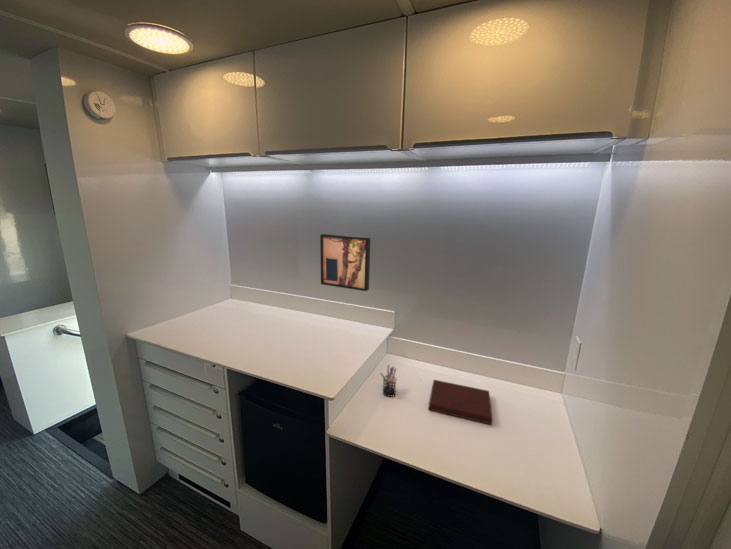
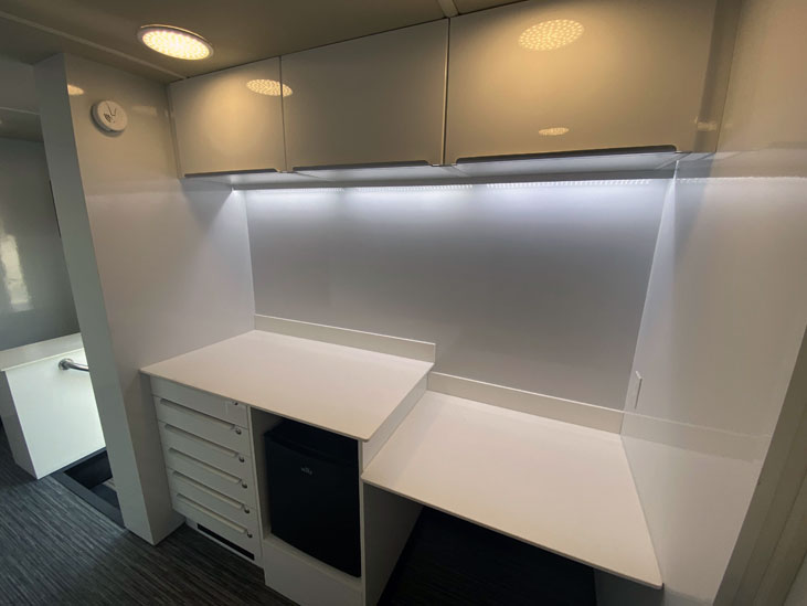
- pen holder (388, 380)
- wall art (344, 261)
- notebook (459, 400)
